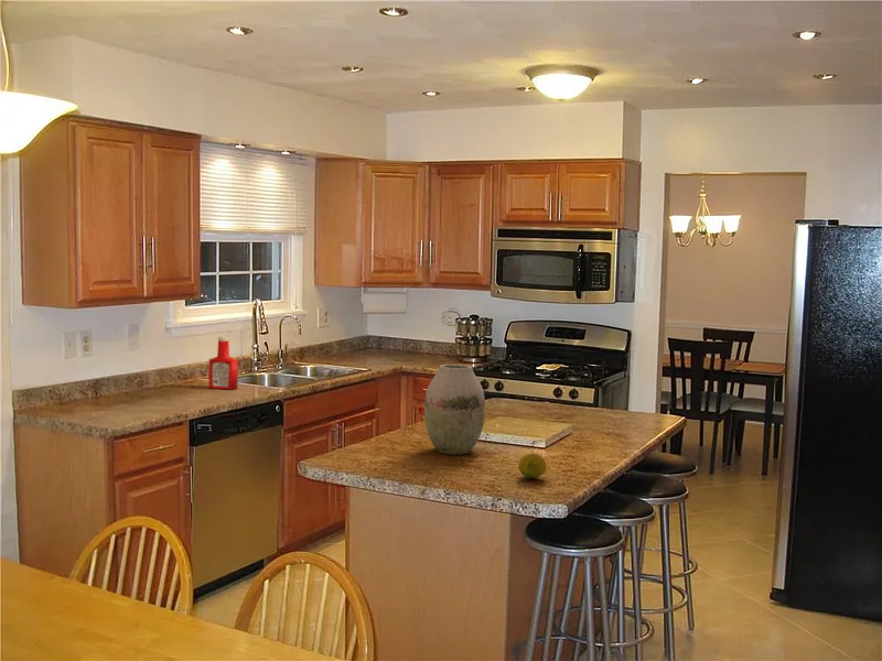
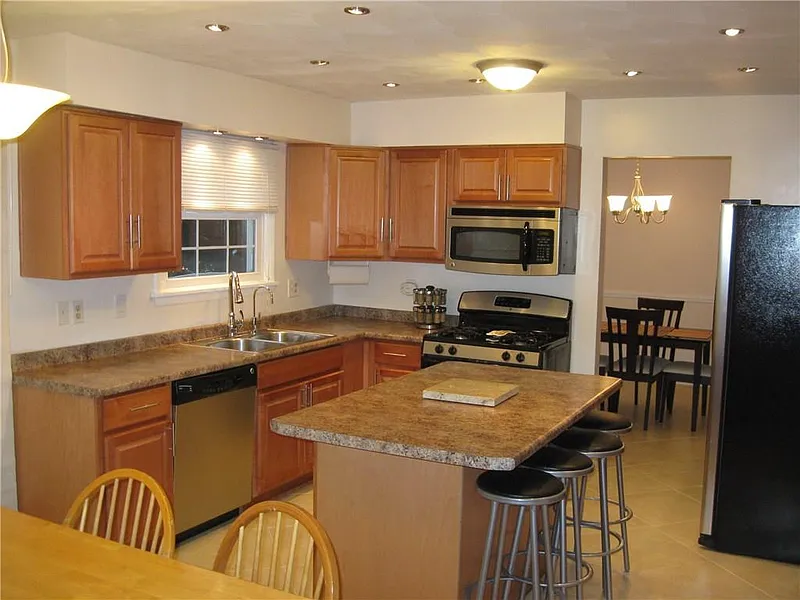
- soap bottle (223, 362)
- vase (454, 408)
- fruit (531, 465)
